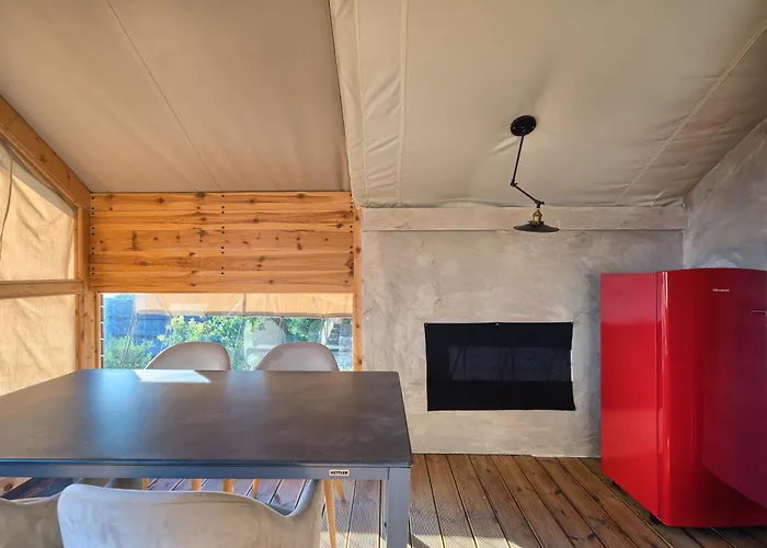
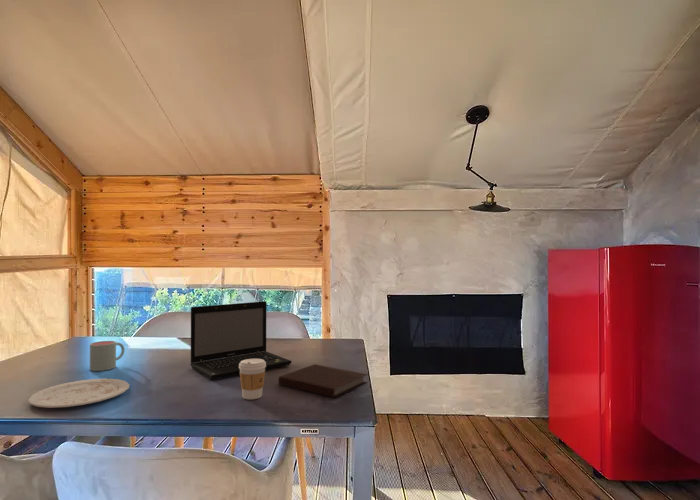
+ laptop (241, 336)
+ mug (108, 354)
+ coffee cup (252, 378)
+ plate (81, 392)
+ notebook (323, 379)
